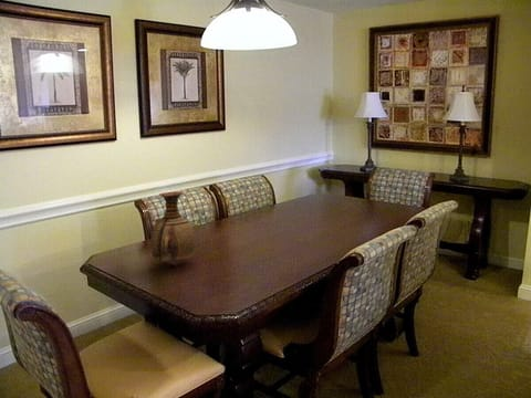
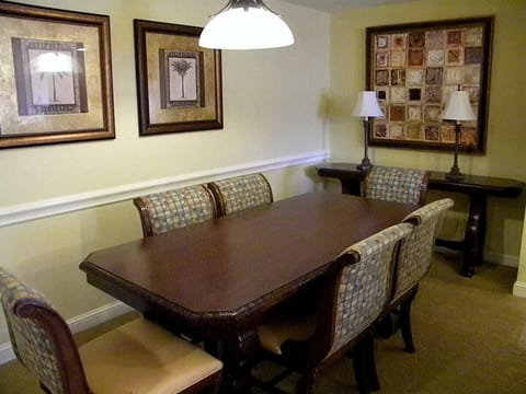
- vase (173, 229)
